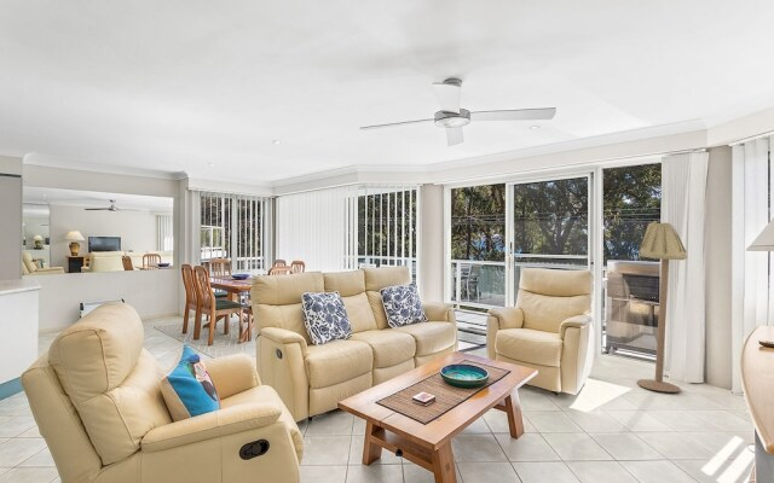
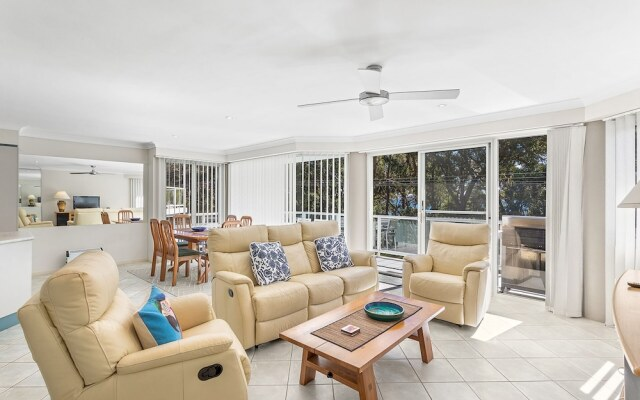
- floor lamp (662, 302)
